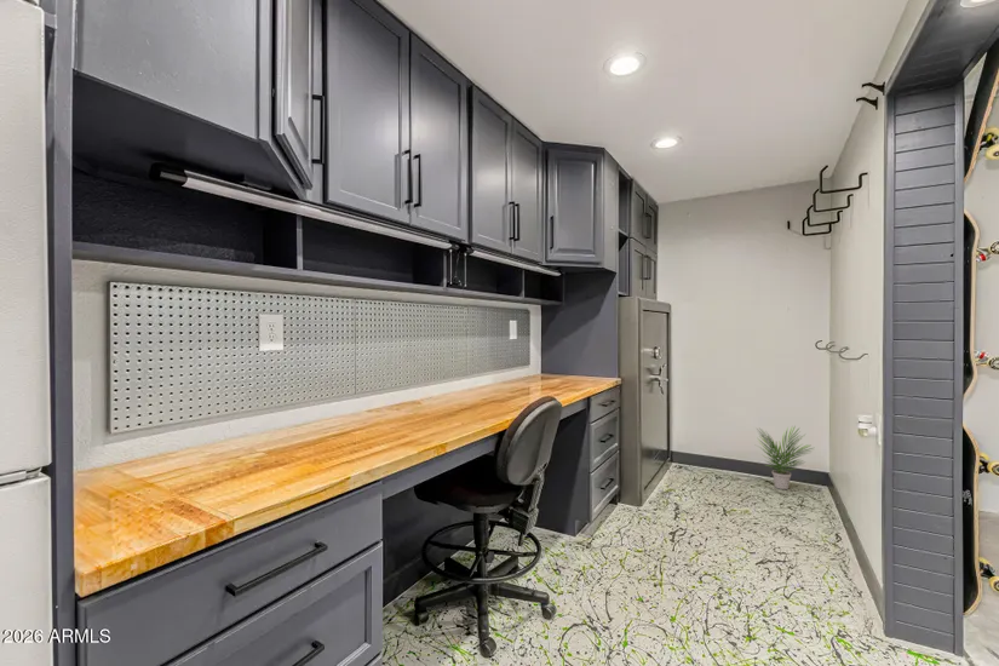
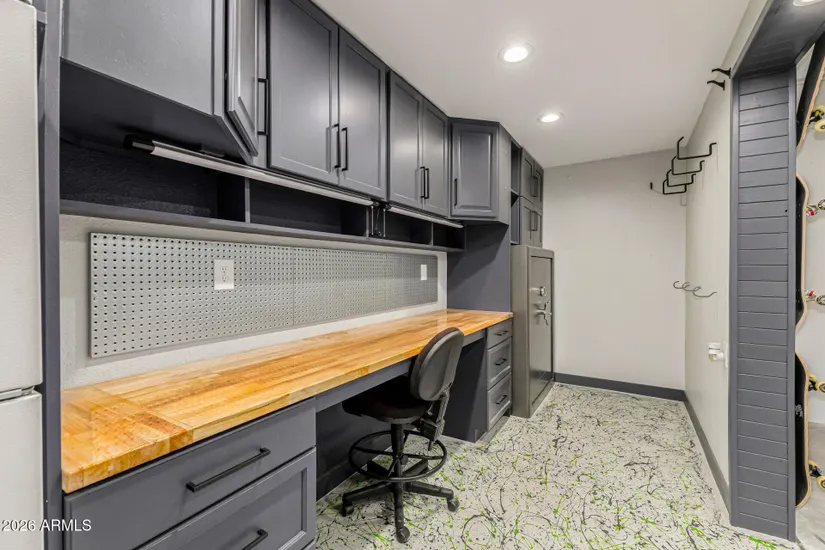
- potted plant (781, 457)
